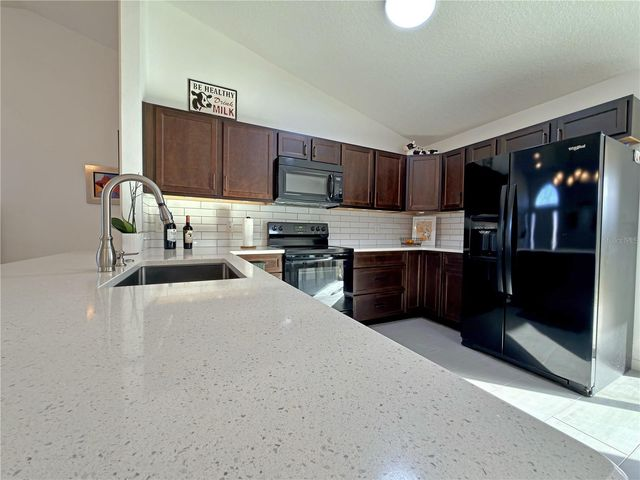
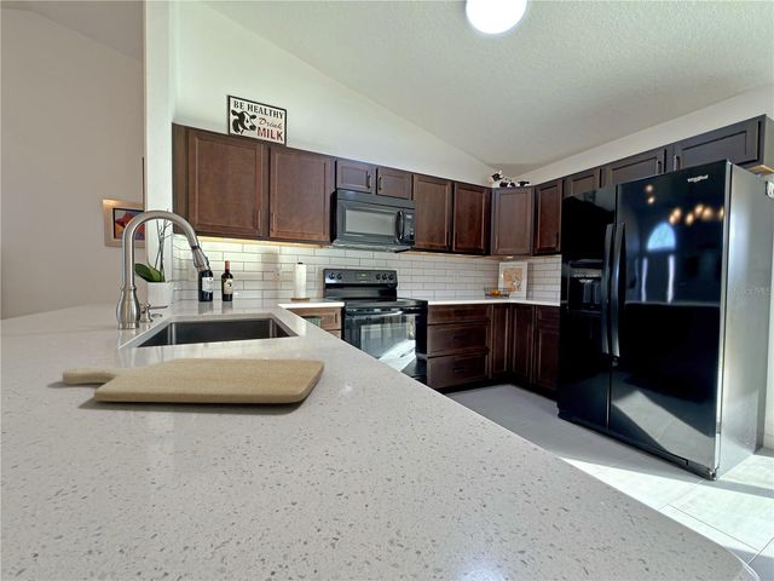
+ chopping board (192, 375)
